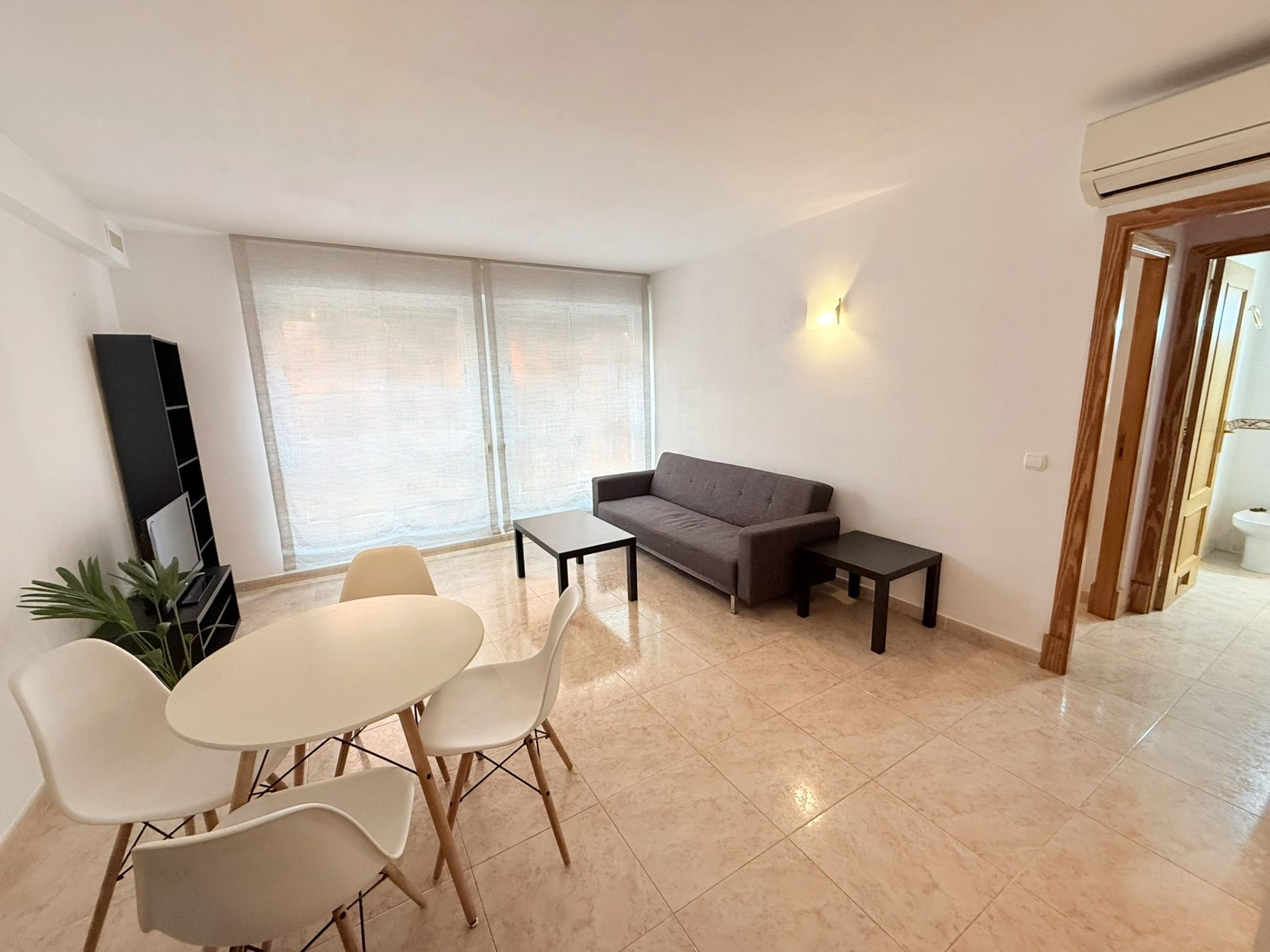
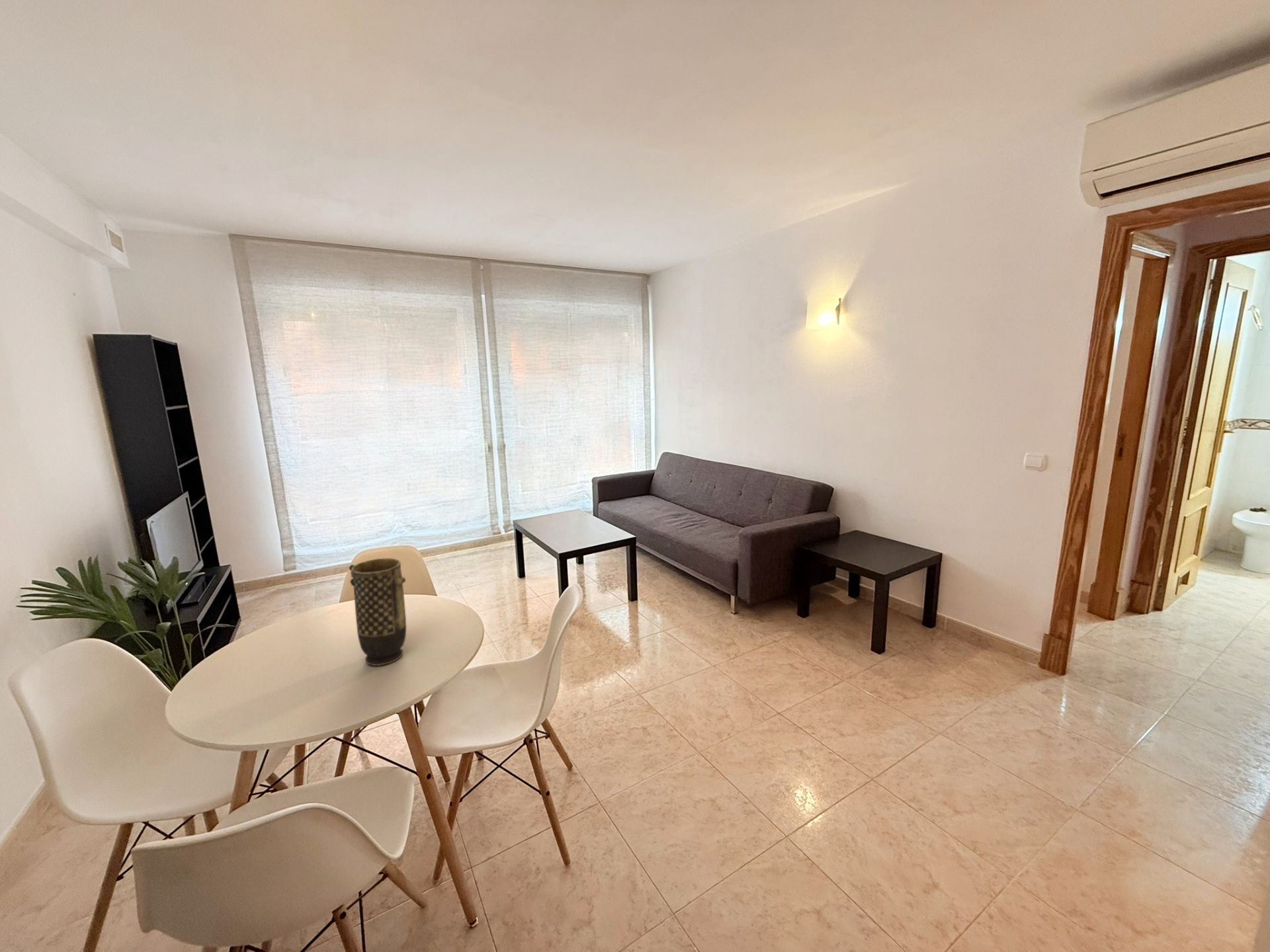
+ vase (380, 612)
